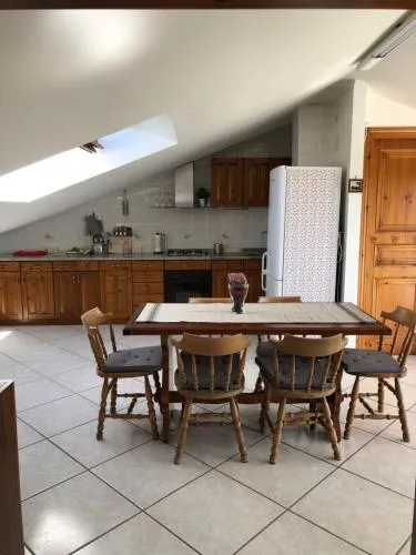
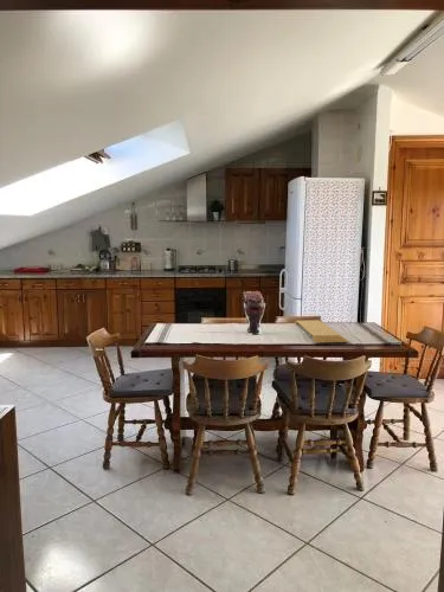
+ cutting board (318, 329)
